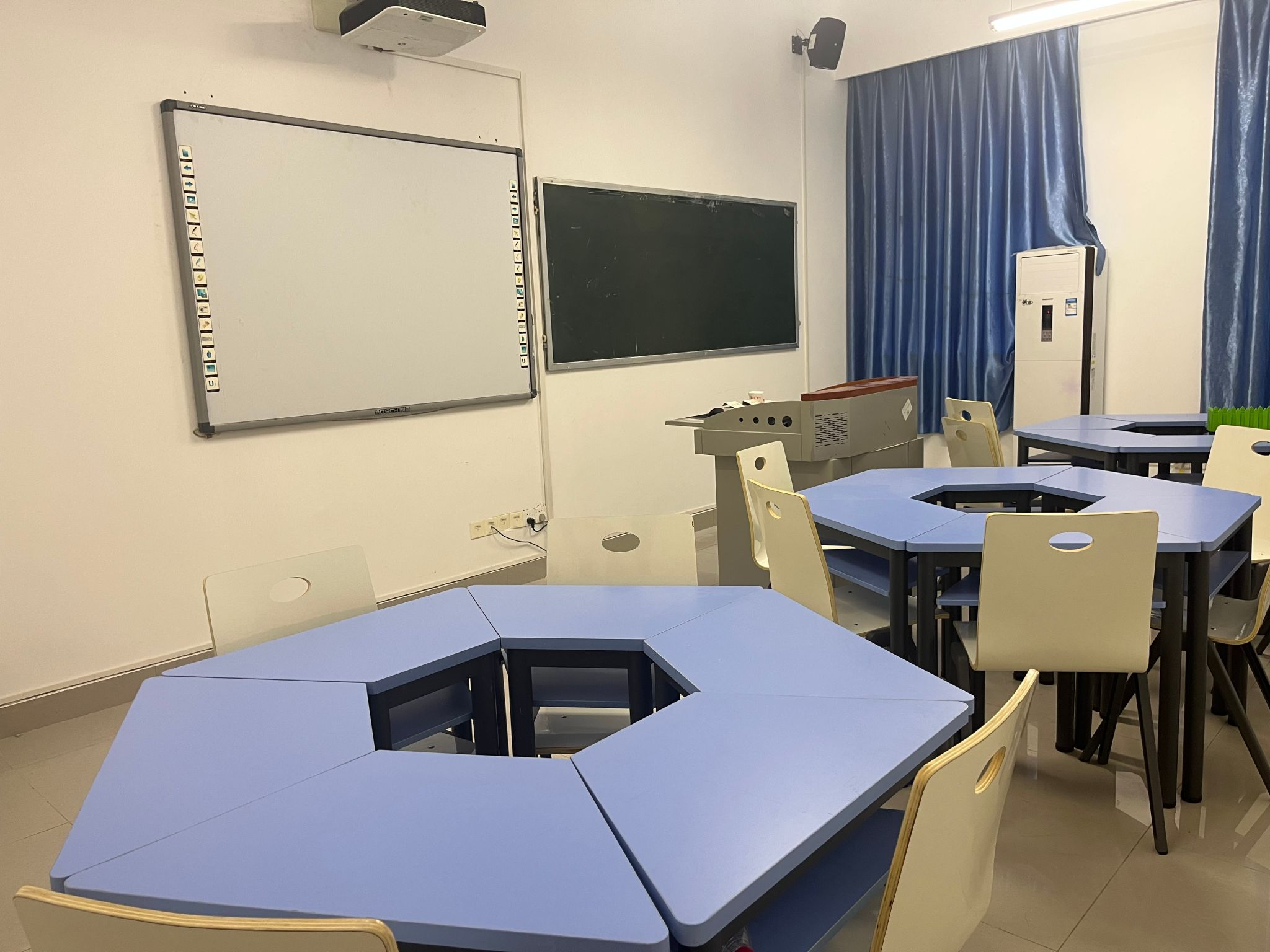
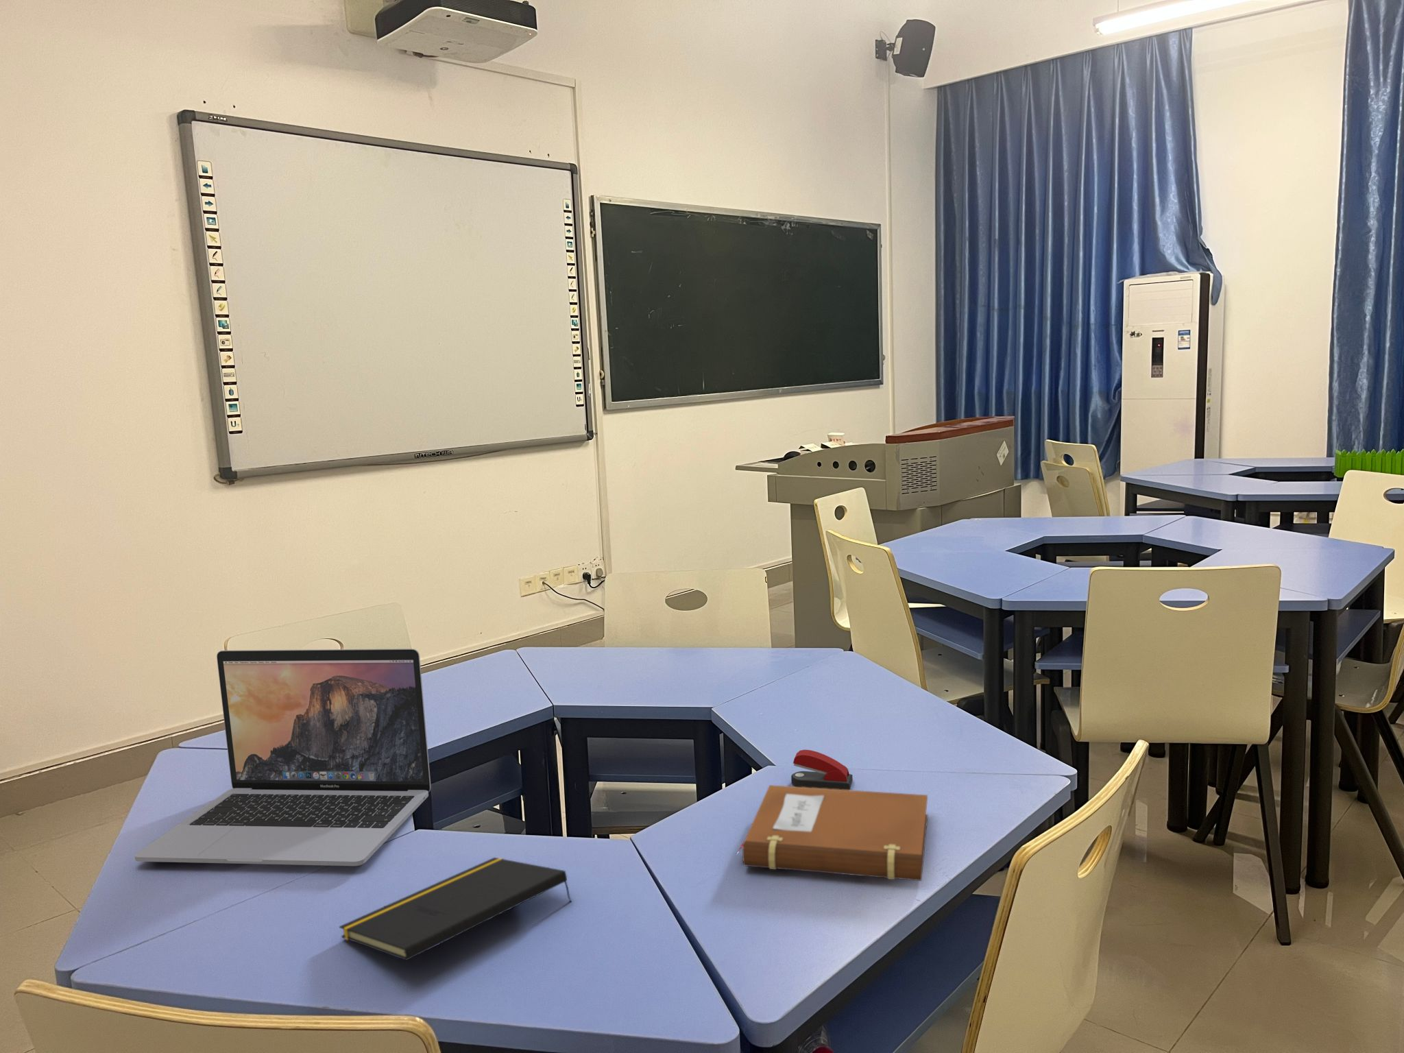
+ stapler (820, 768)
+ laptop (284, 751)
+ notepad (455, 903)
+ notebook (835, 831)
